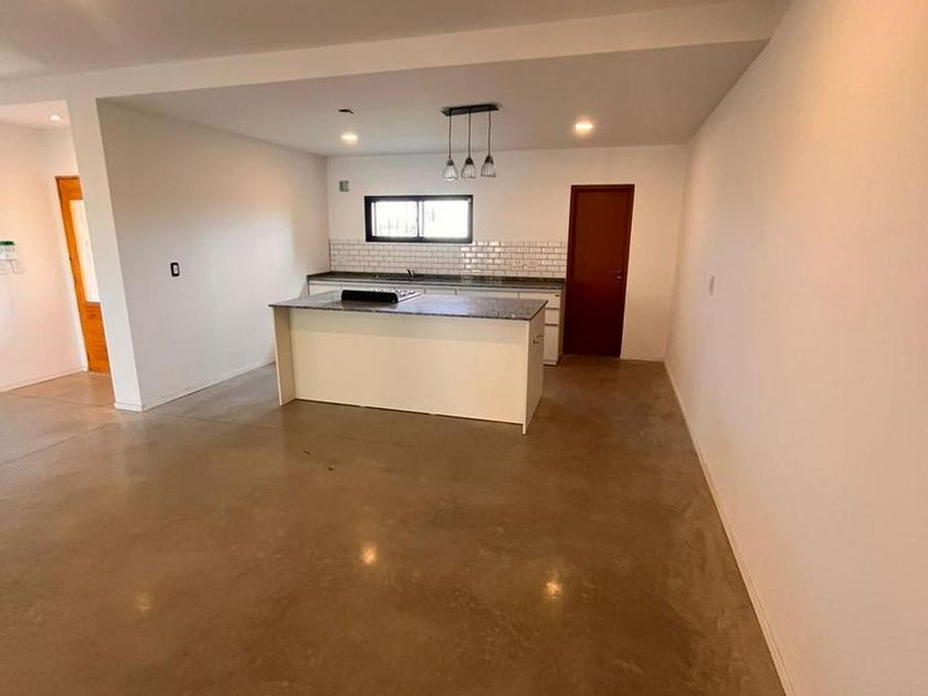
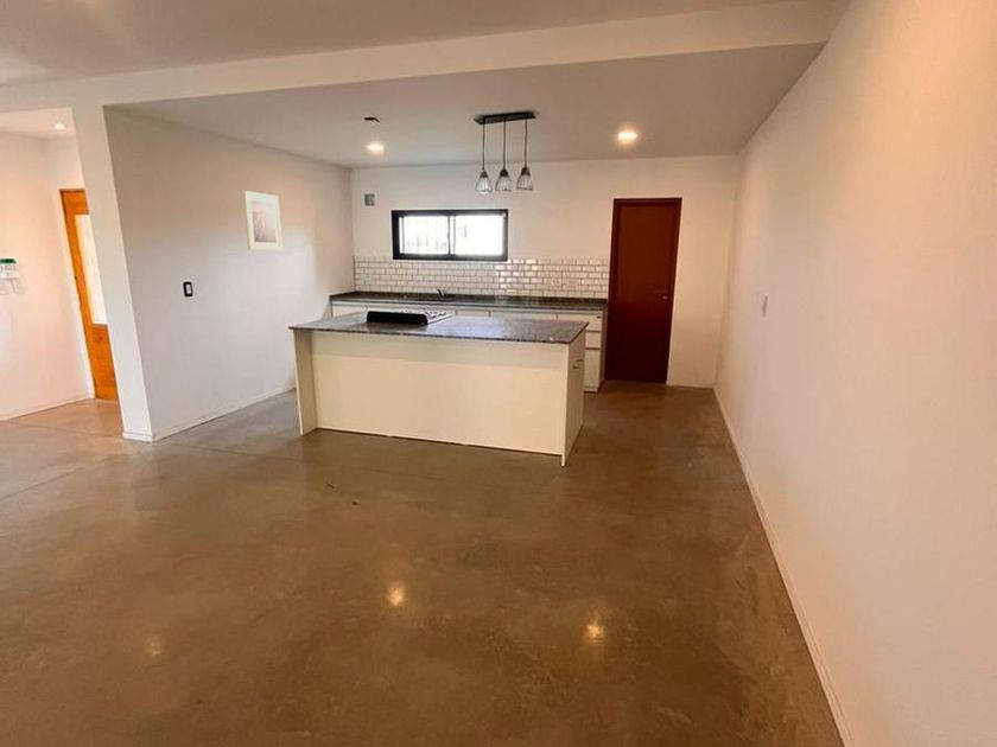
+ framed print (263, 222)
